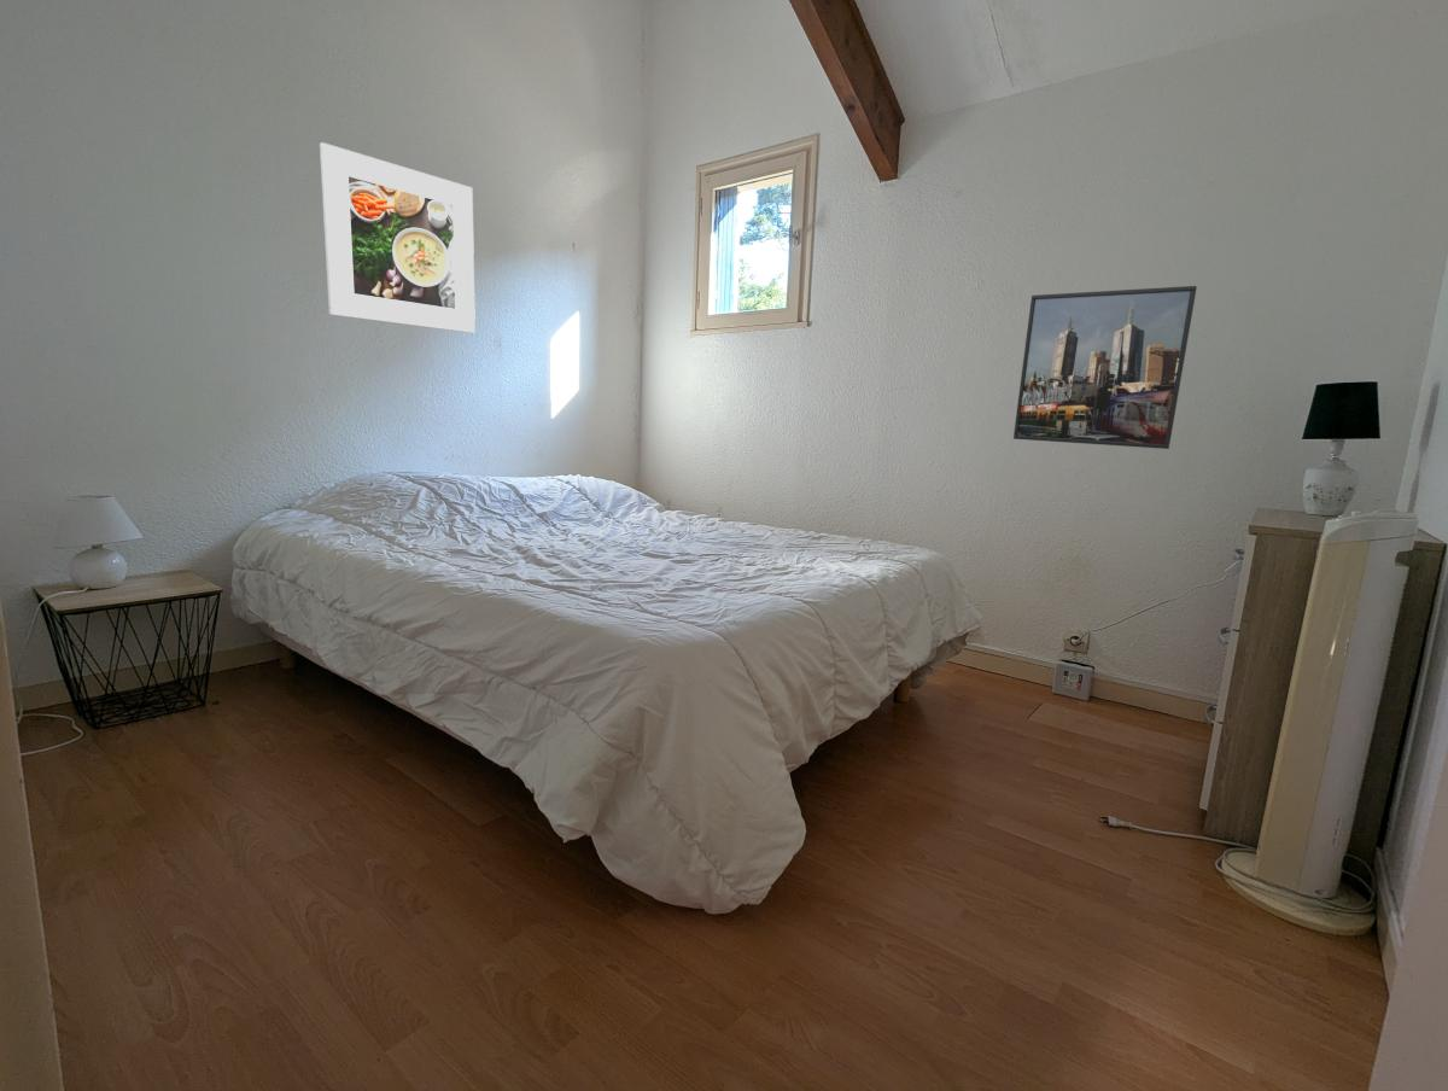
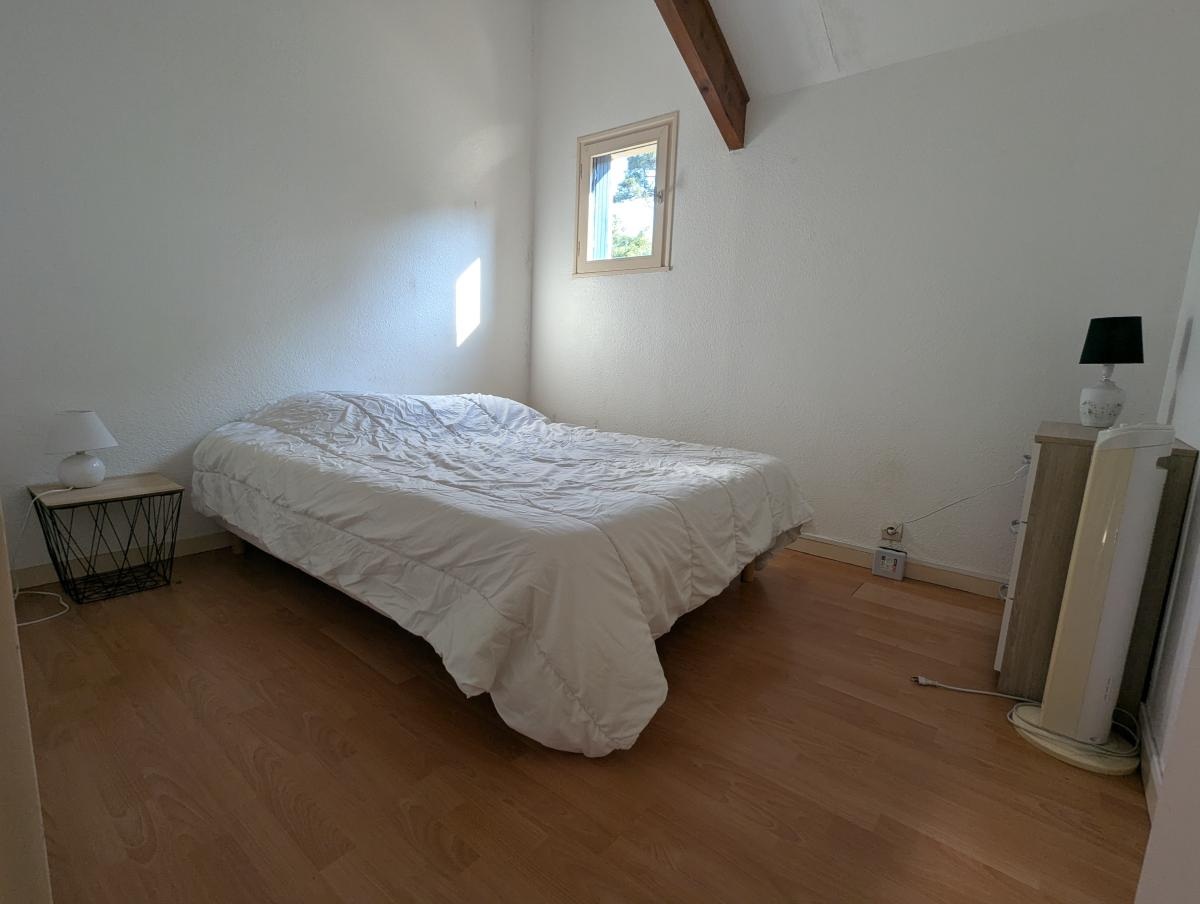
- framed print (404, 247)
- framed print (1097, 368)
